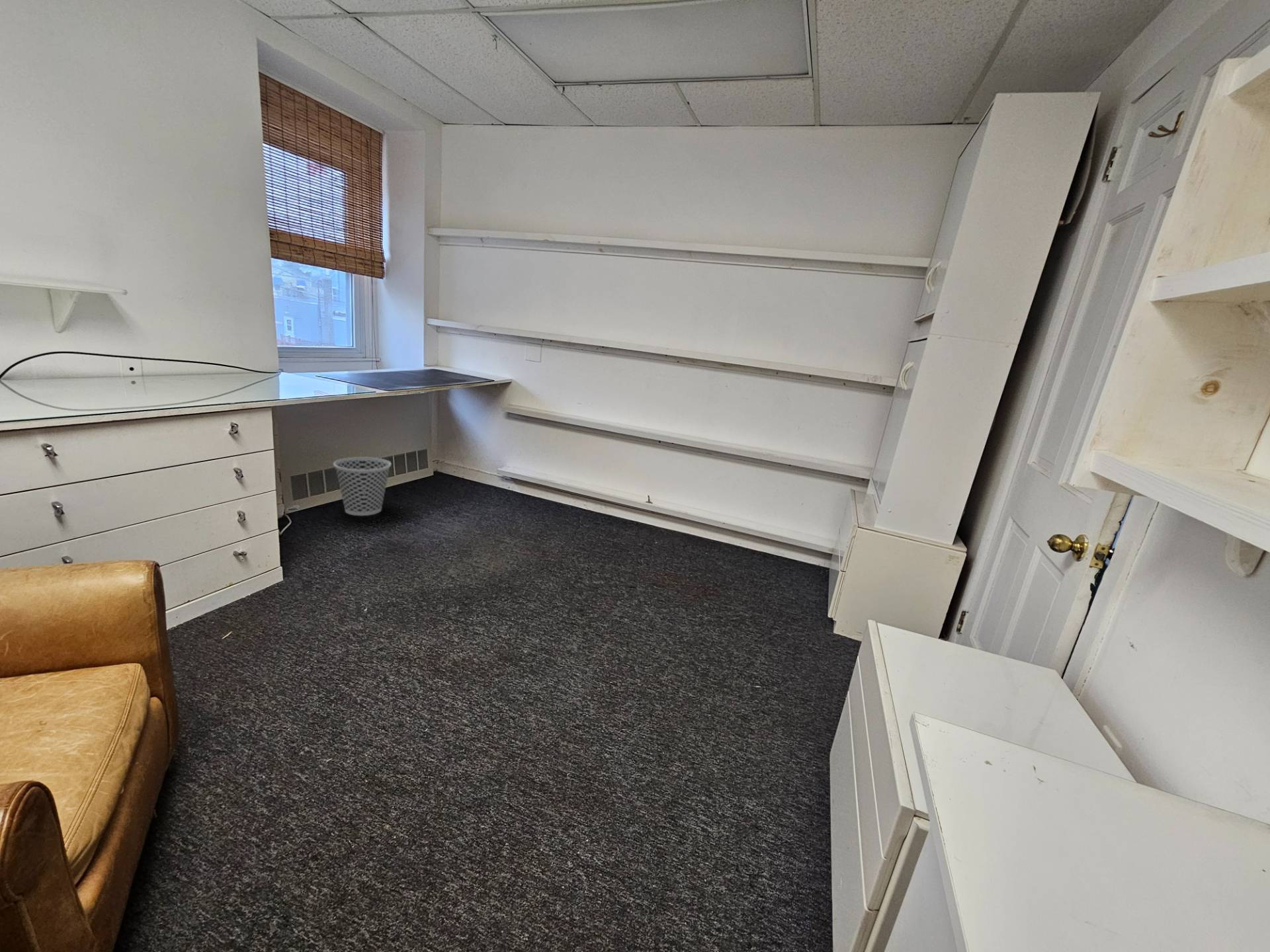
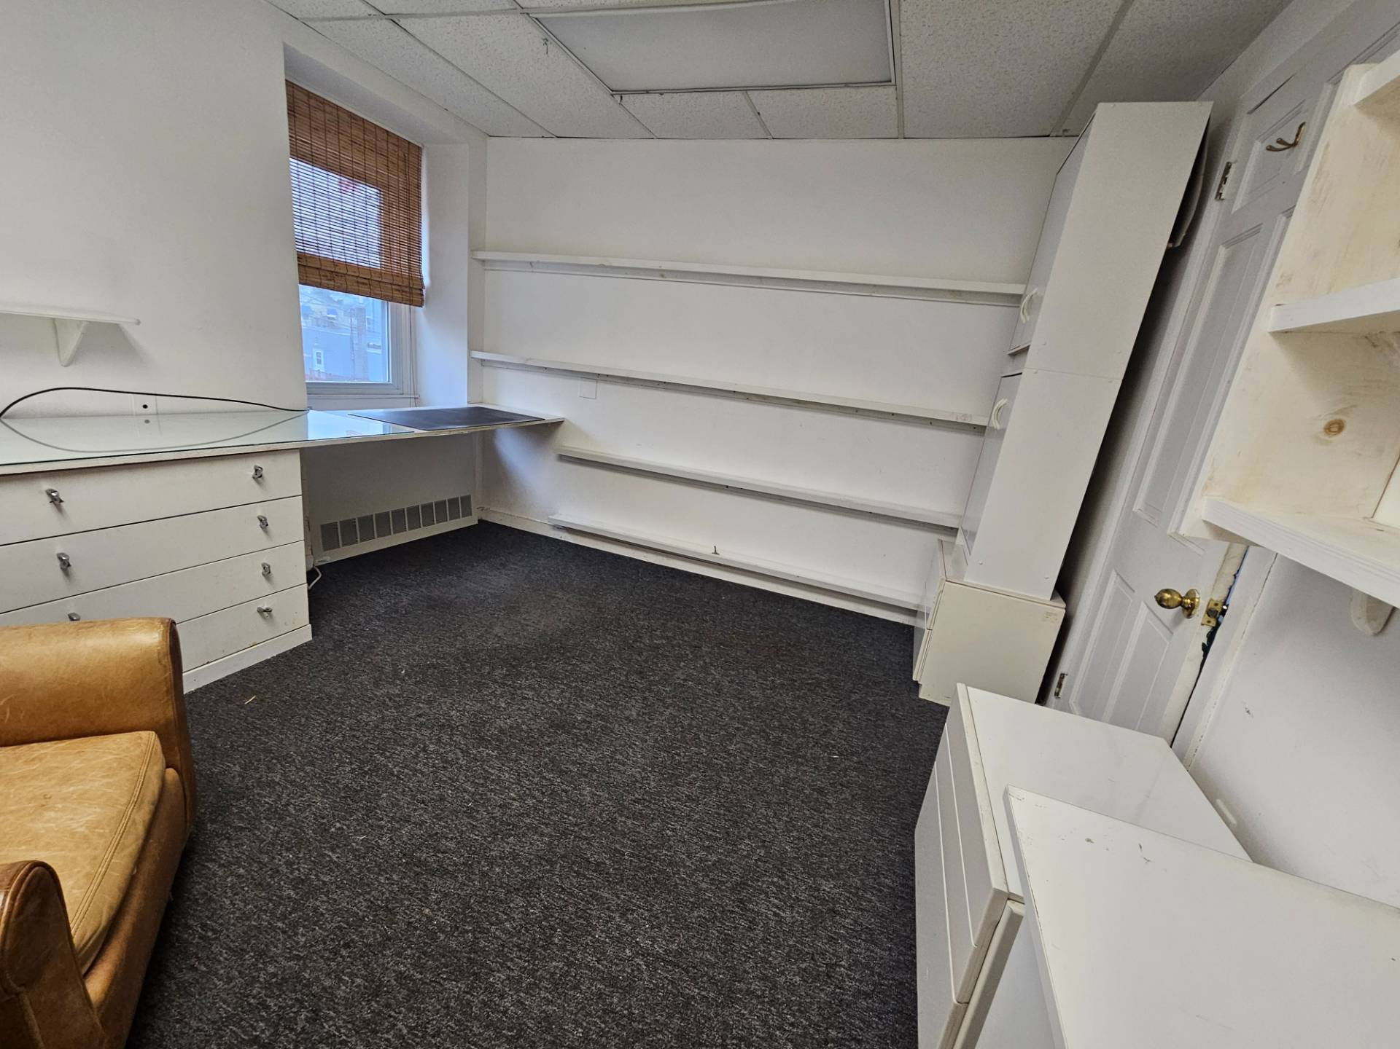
- wastebasket (363, 487)
